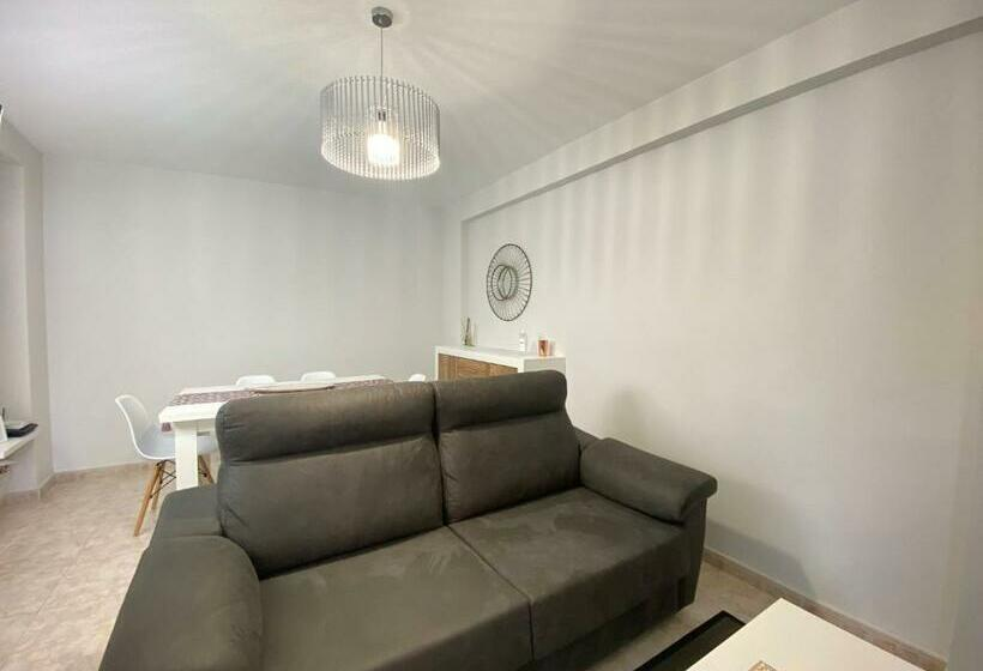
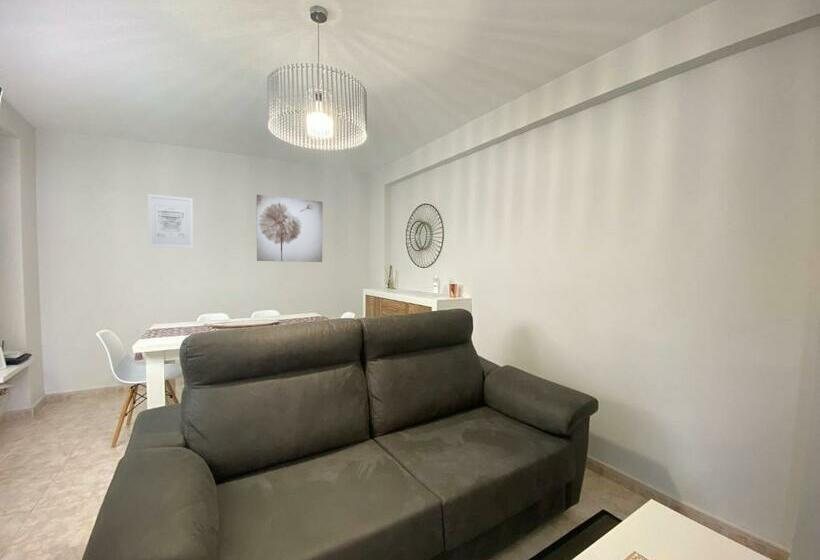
+ wall art (171, 222)
+ wall art (291, 230)
